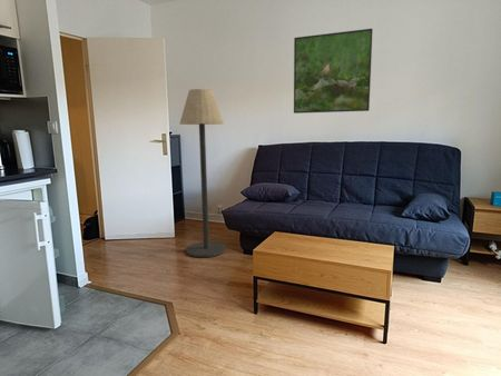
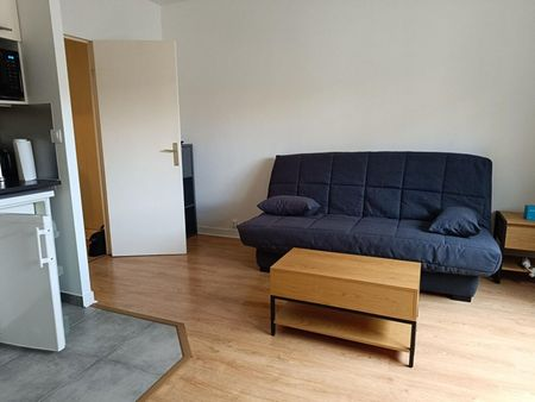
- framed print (331, 73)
- floor lamp (203, 172)
